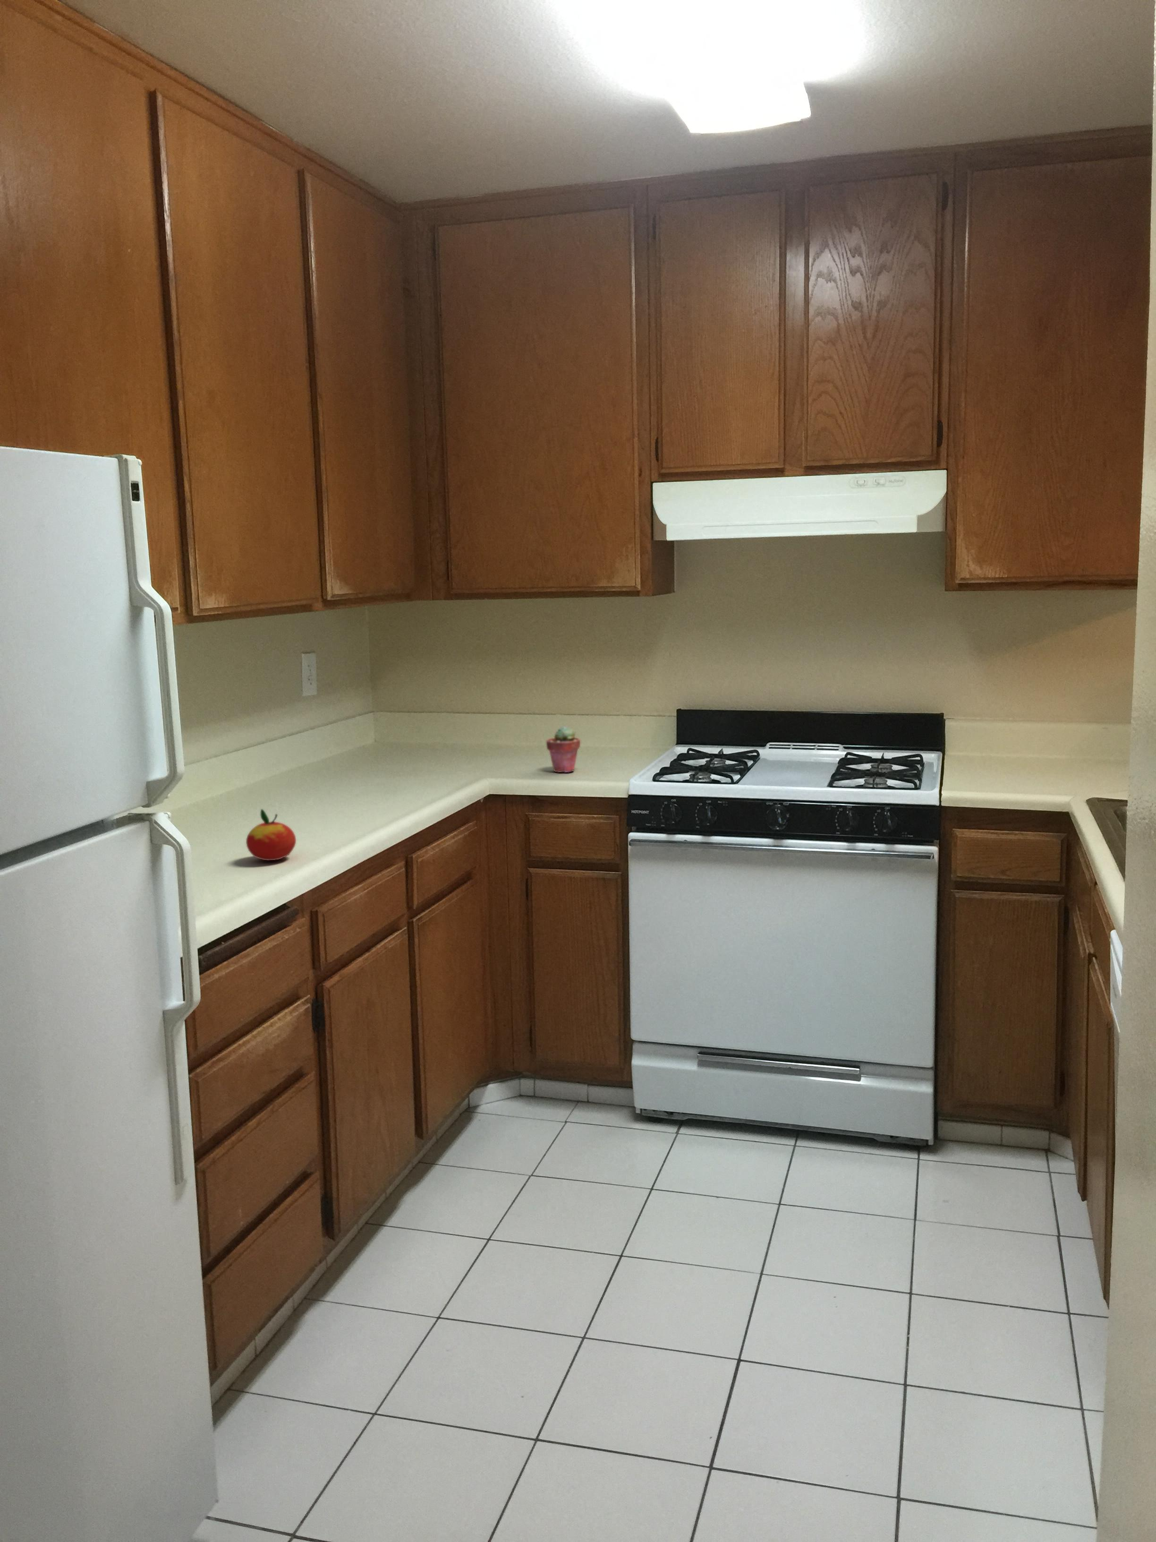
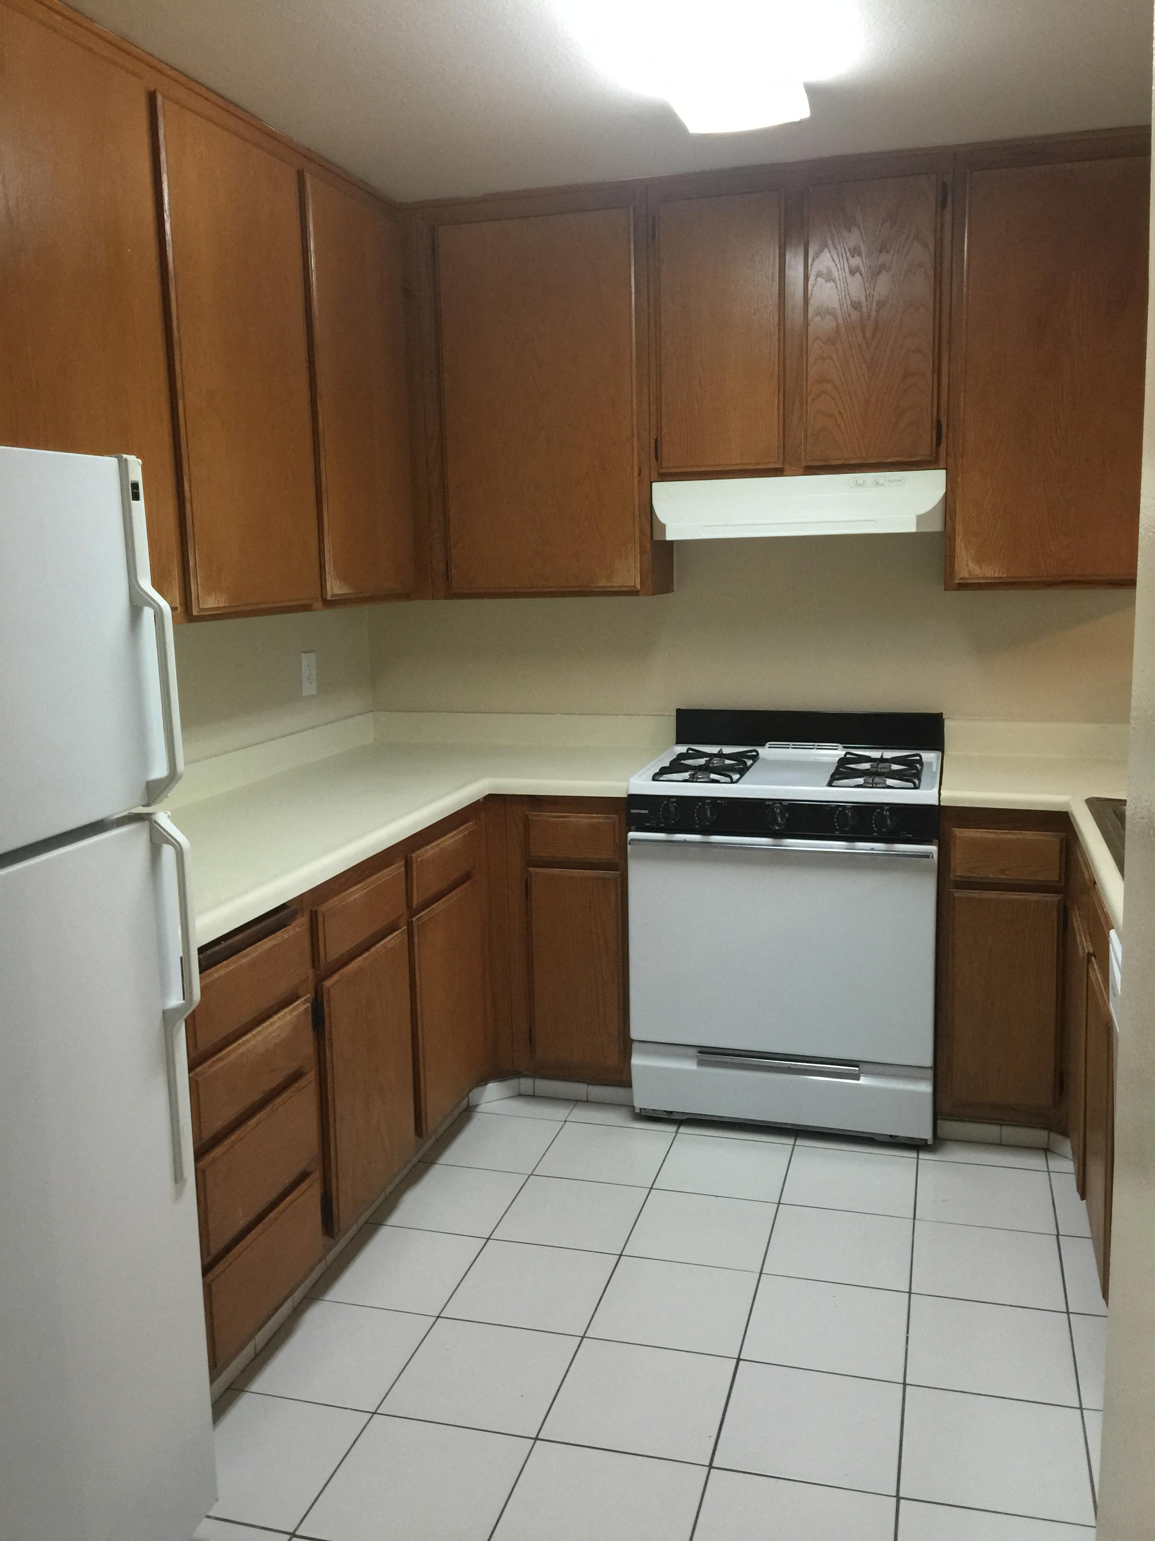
- potted succulent (563, 748)
- apple (271, 834)
